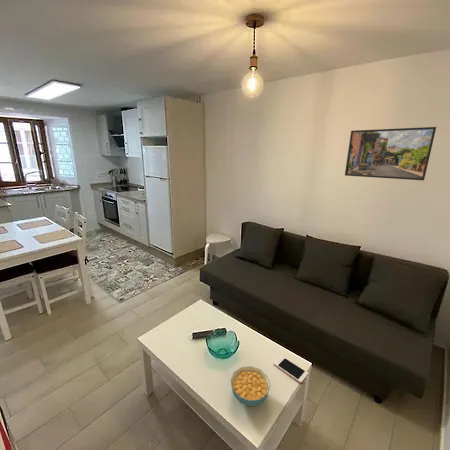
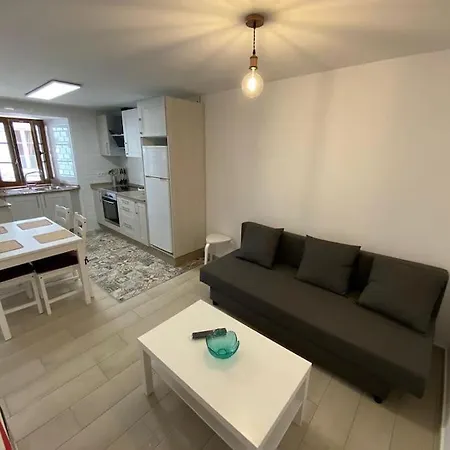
- cell phone (290, 368)
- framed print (385, 154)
- cereal bowl (249, 389)
